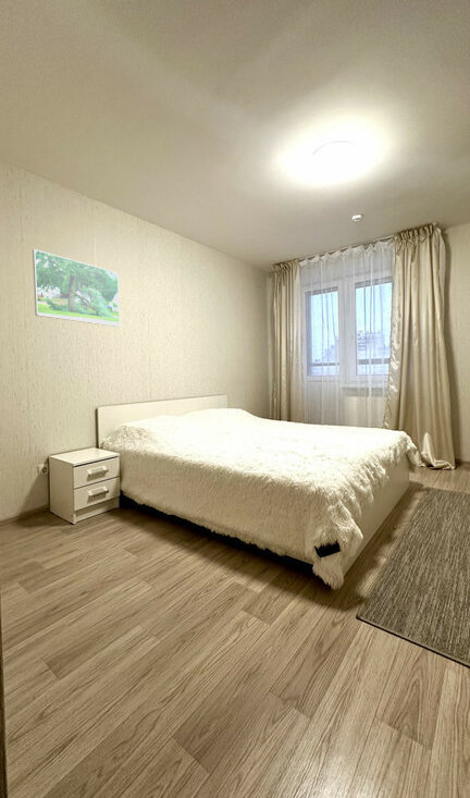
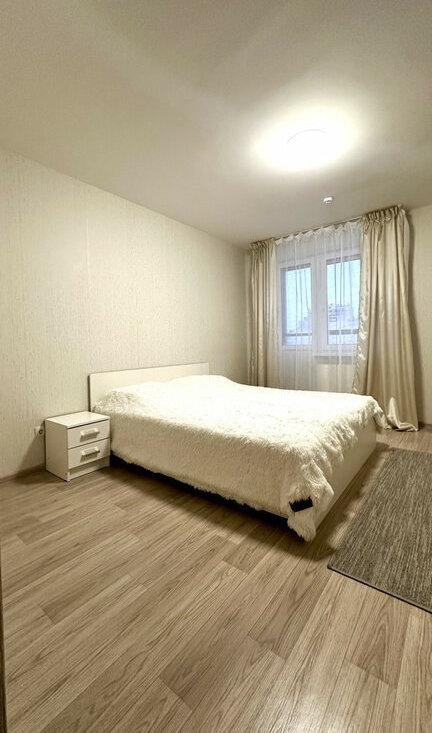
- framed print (81, 292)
